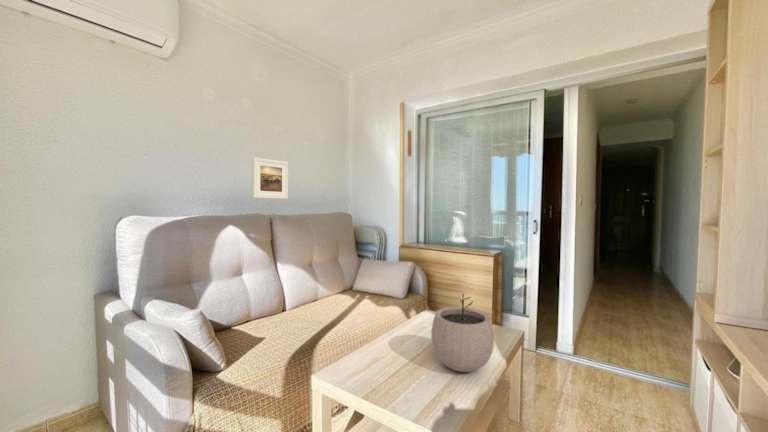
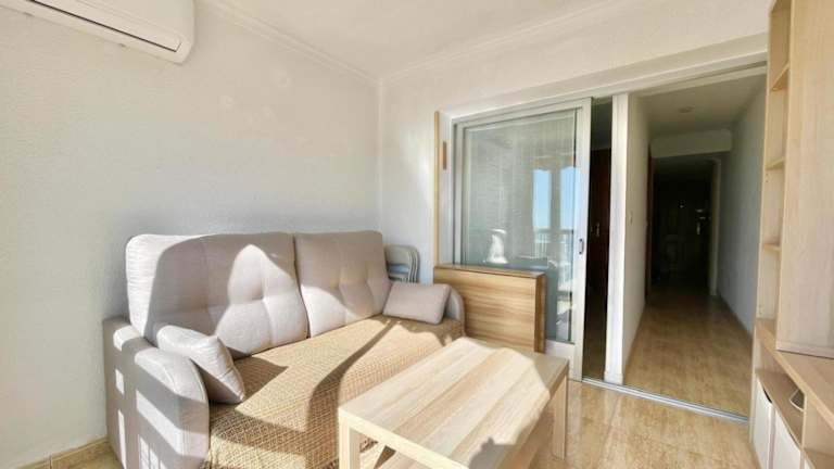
- plant pot (462, 329)
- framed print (271, 179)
